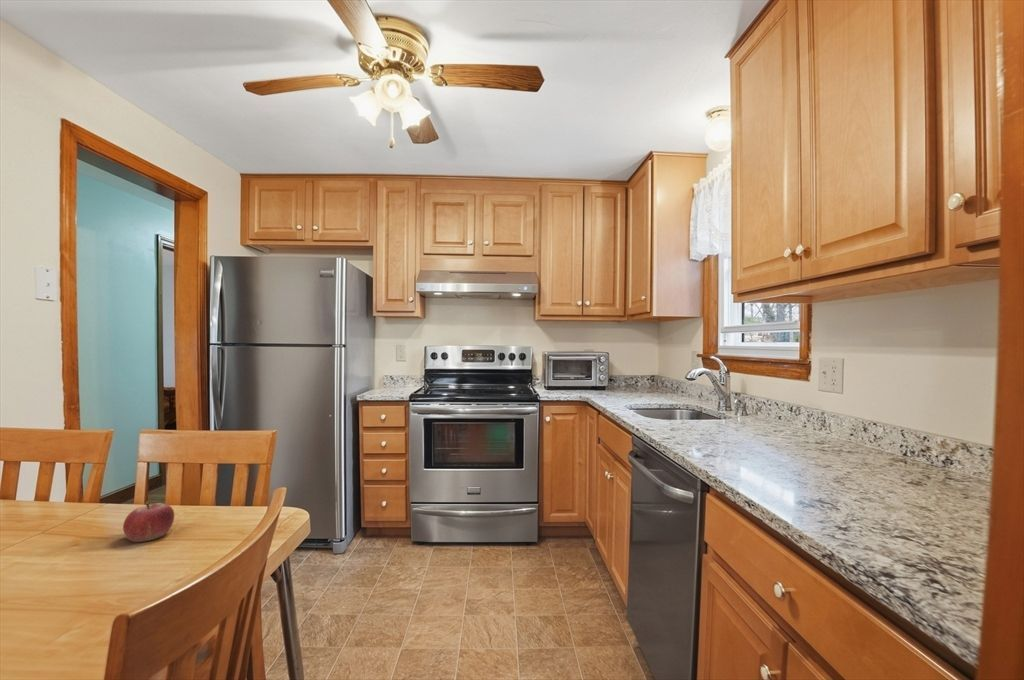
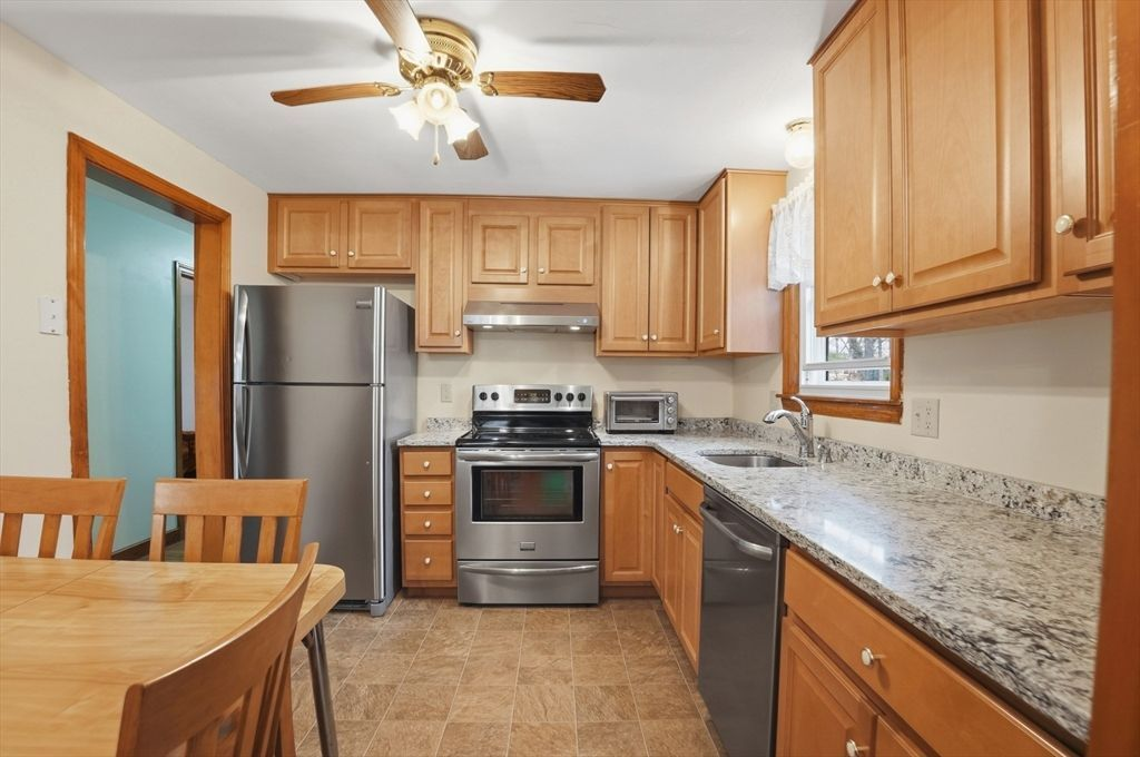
- fruit (149, 518)
